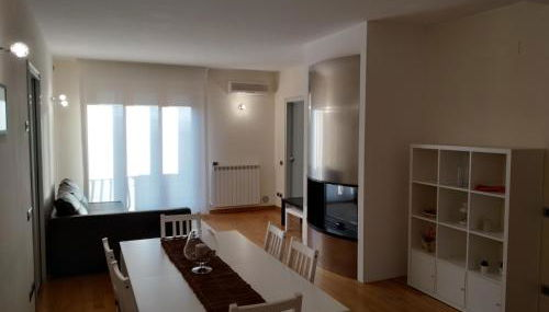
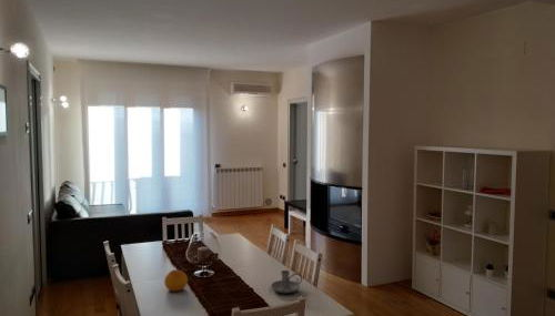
+ fruit (175, 279)
+ candle holder (287, 279)
